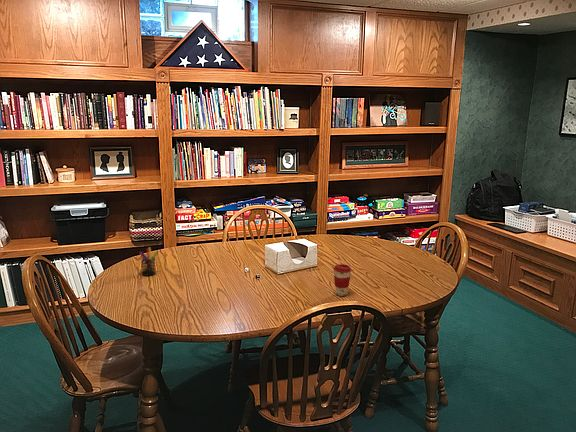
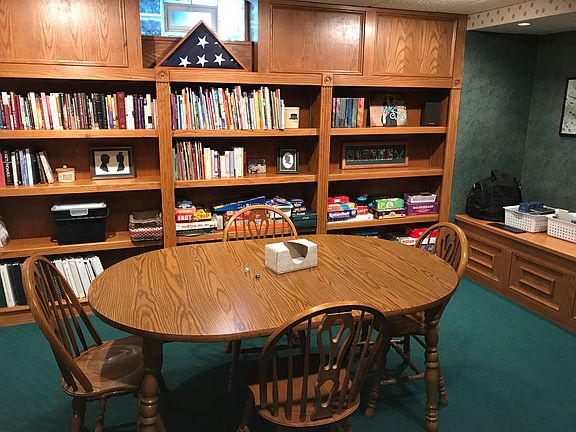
- pen holder (149, 260)
- coffee cup (342, 280)
